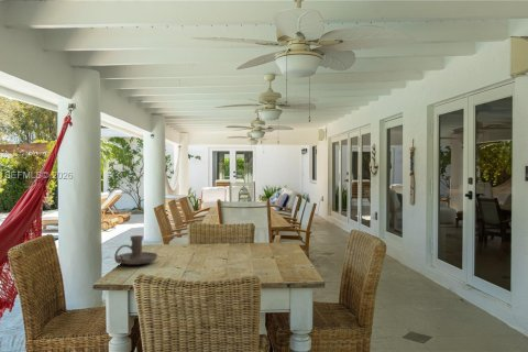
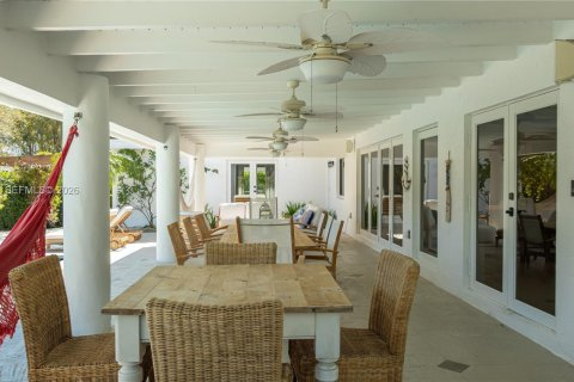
- candle holder (133, 250)
